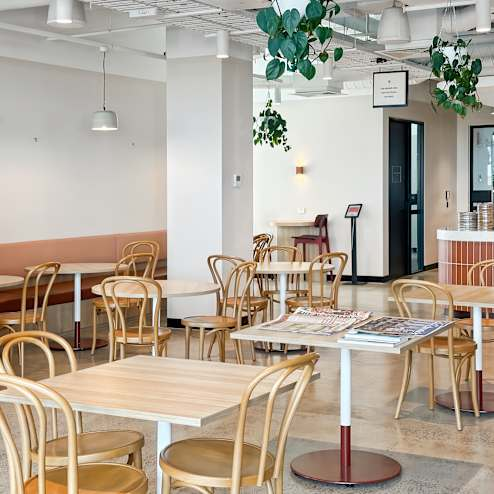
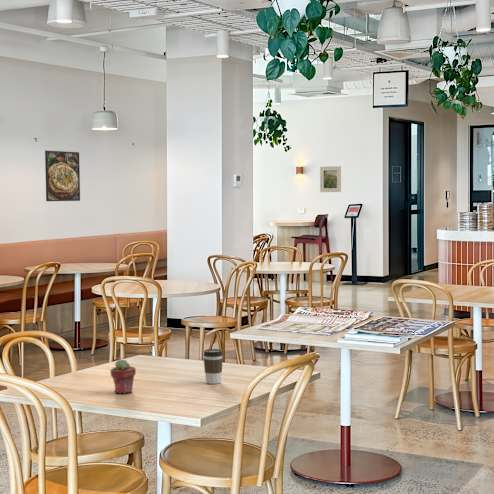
+ potted succulent (123, 375)
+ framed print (330, 179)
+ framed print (63, 176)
+ coffee cup (213, 366)
